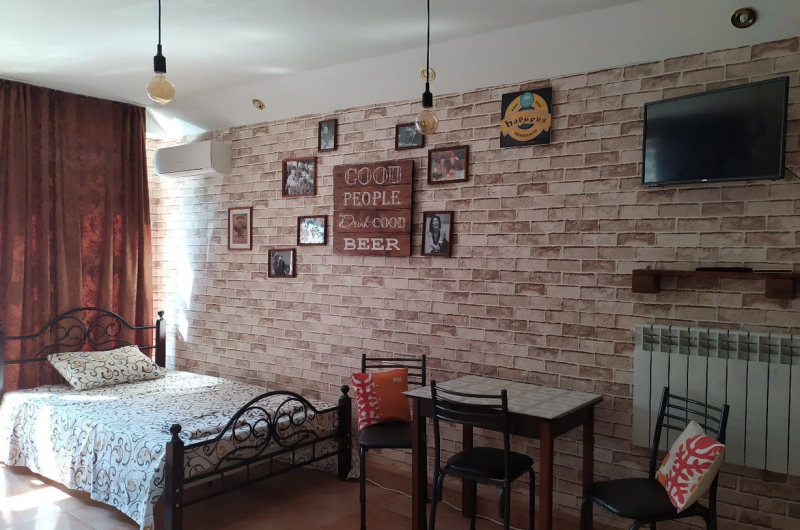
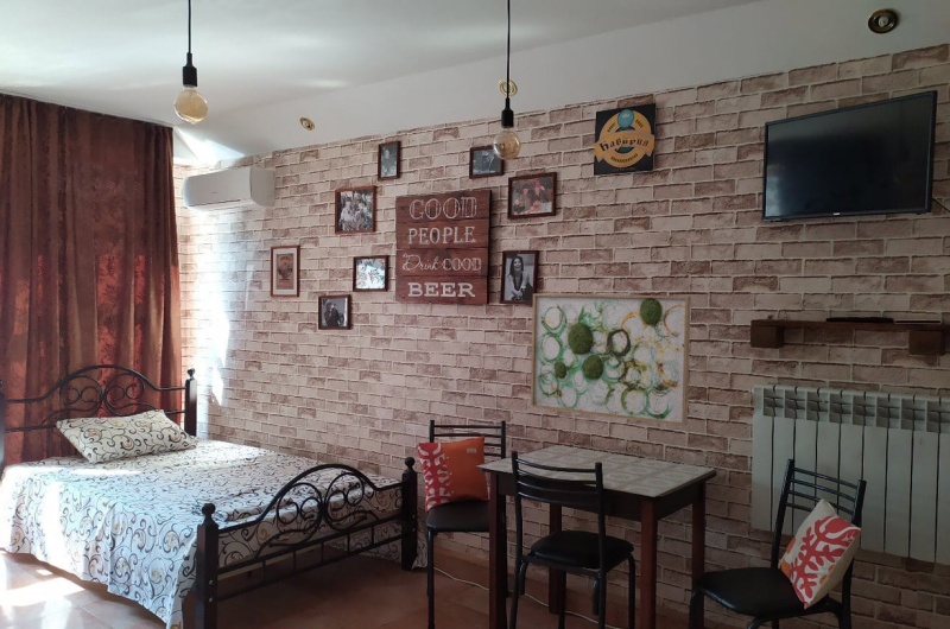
+ wall art (603, 355)
